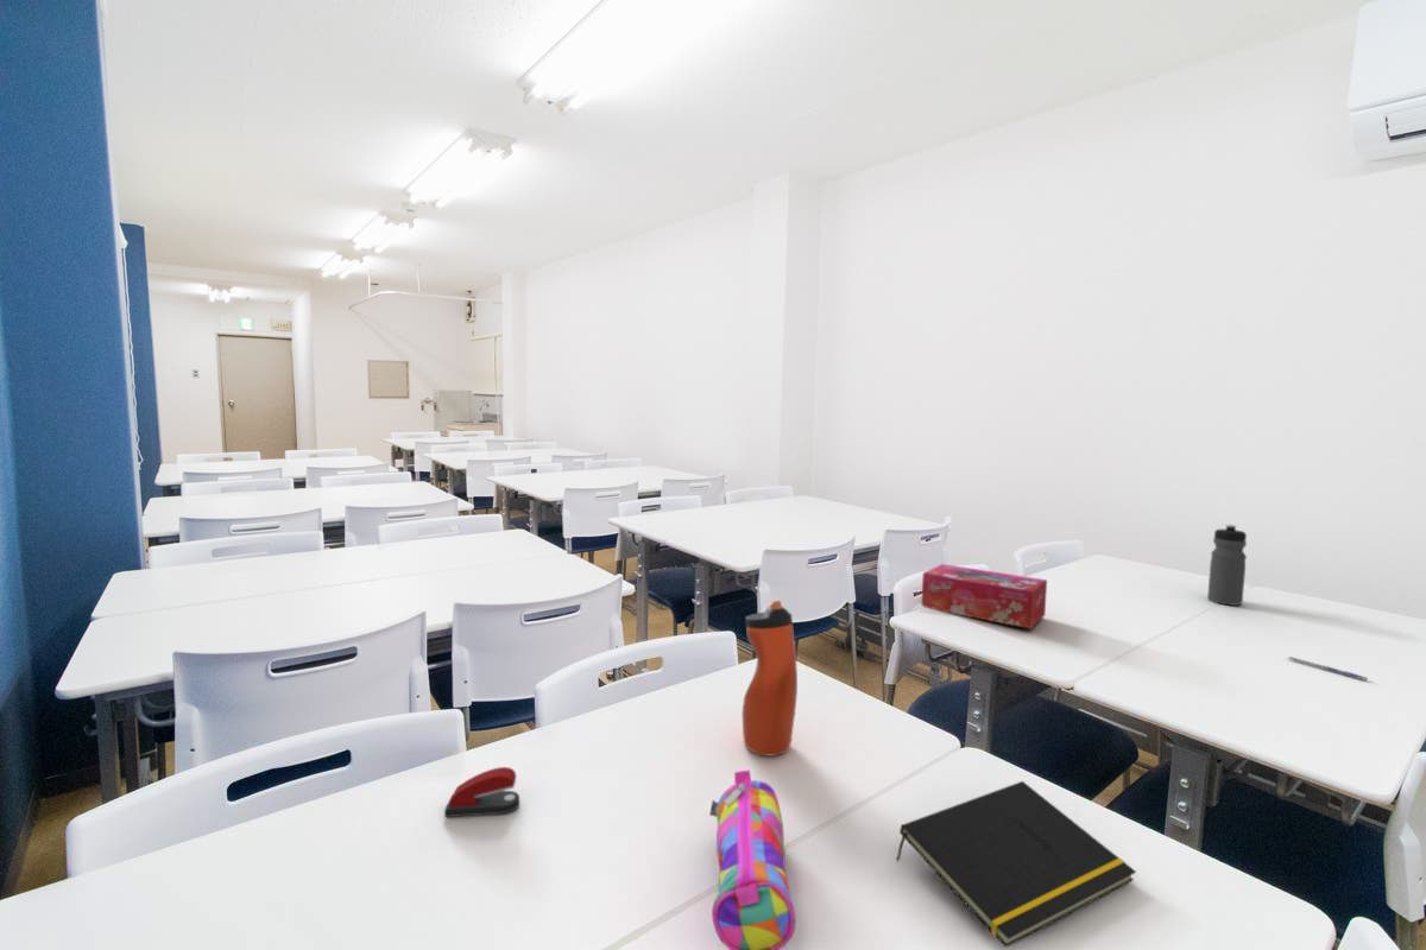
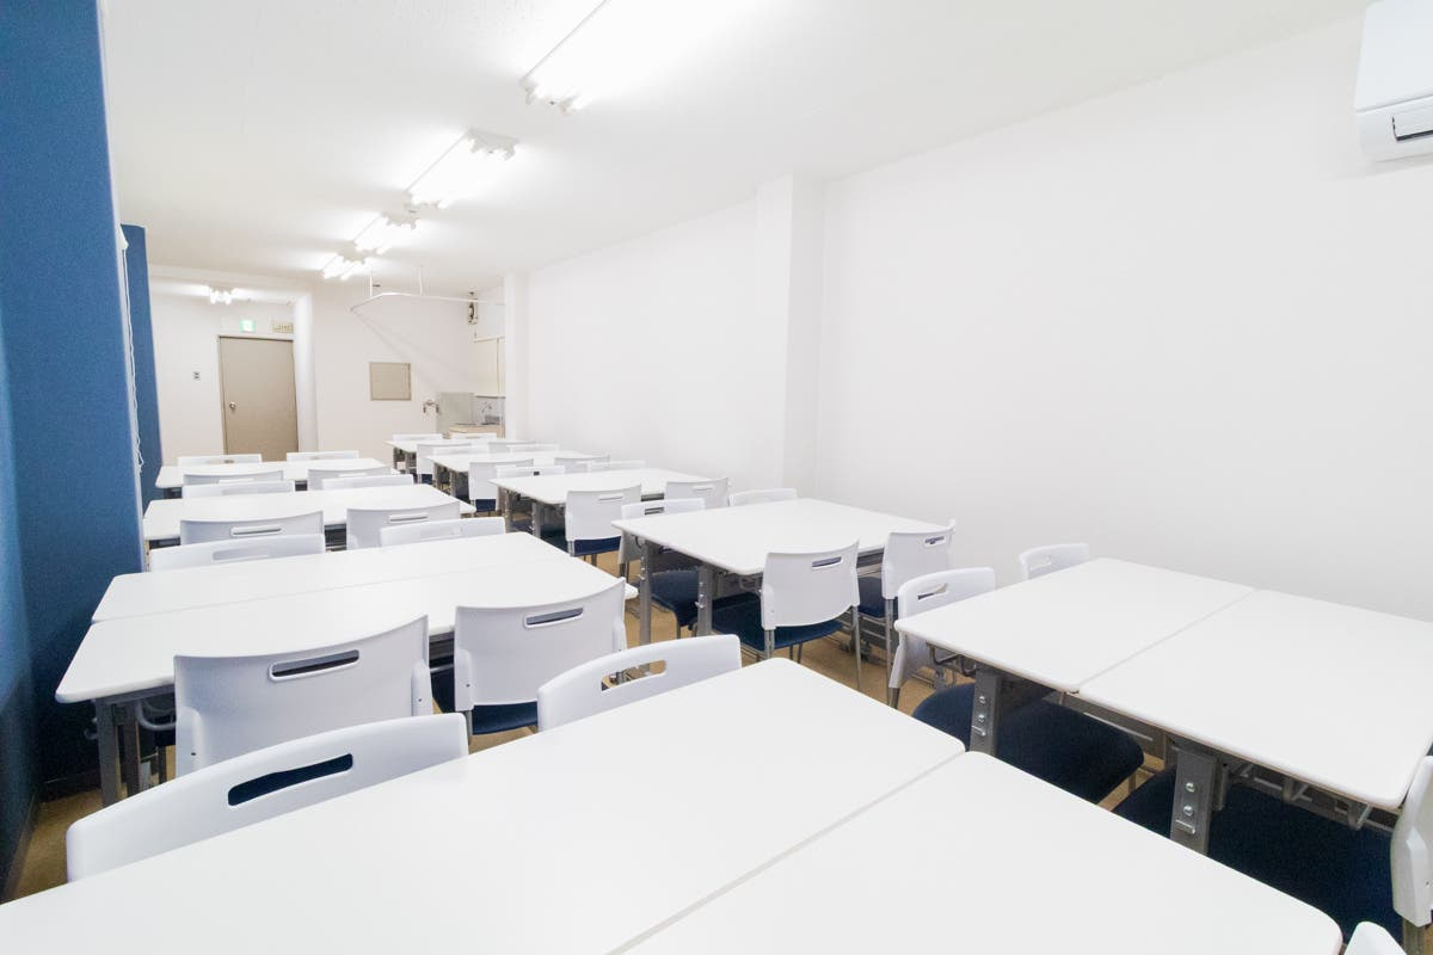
- water bottle (1228, 563)
- pencil case (750, 854)
- notepad (1015, 851)
- water bottle (769, 673)
- pen (1325, 667)
- stapler (484, 790)
- tissue box (983, 594)
